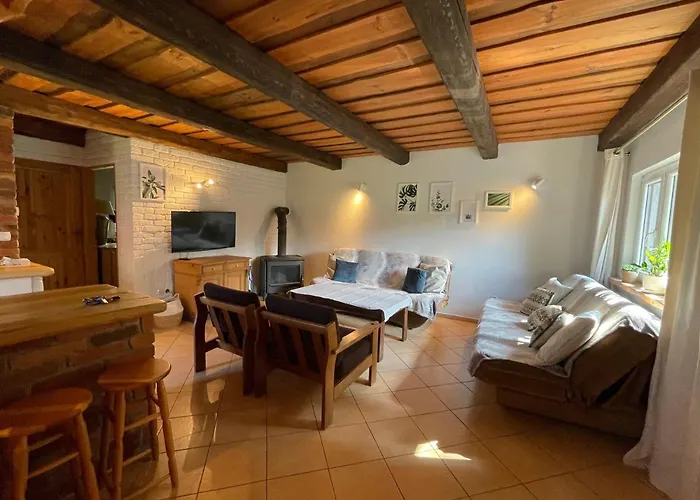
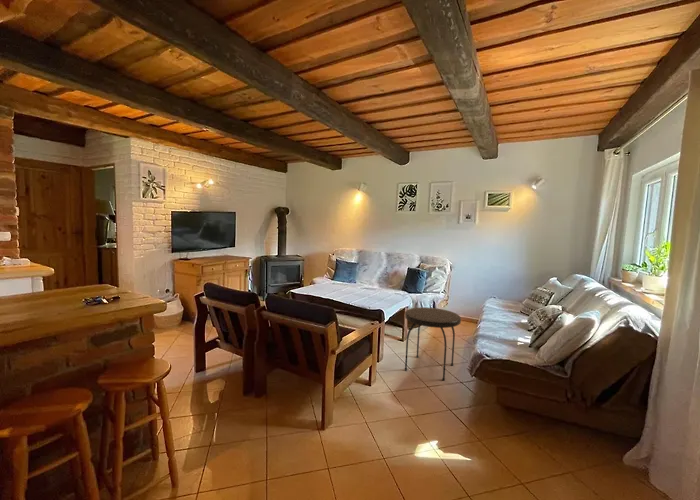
+ side table (418, 341)
